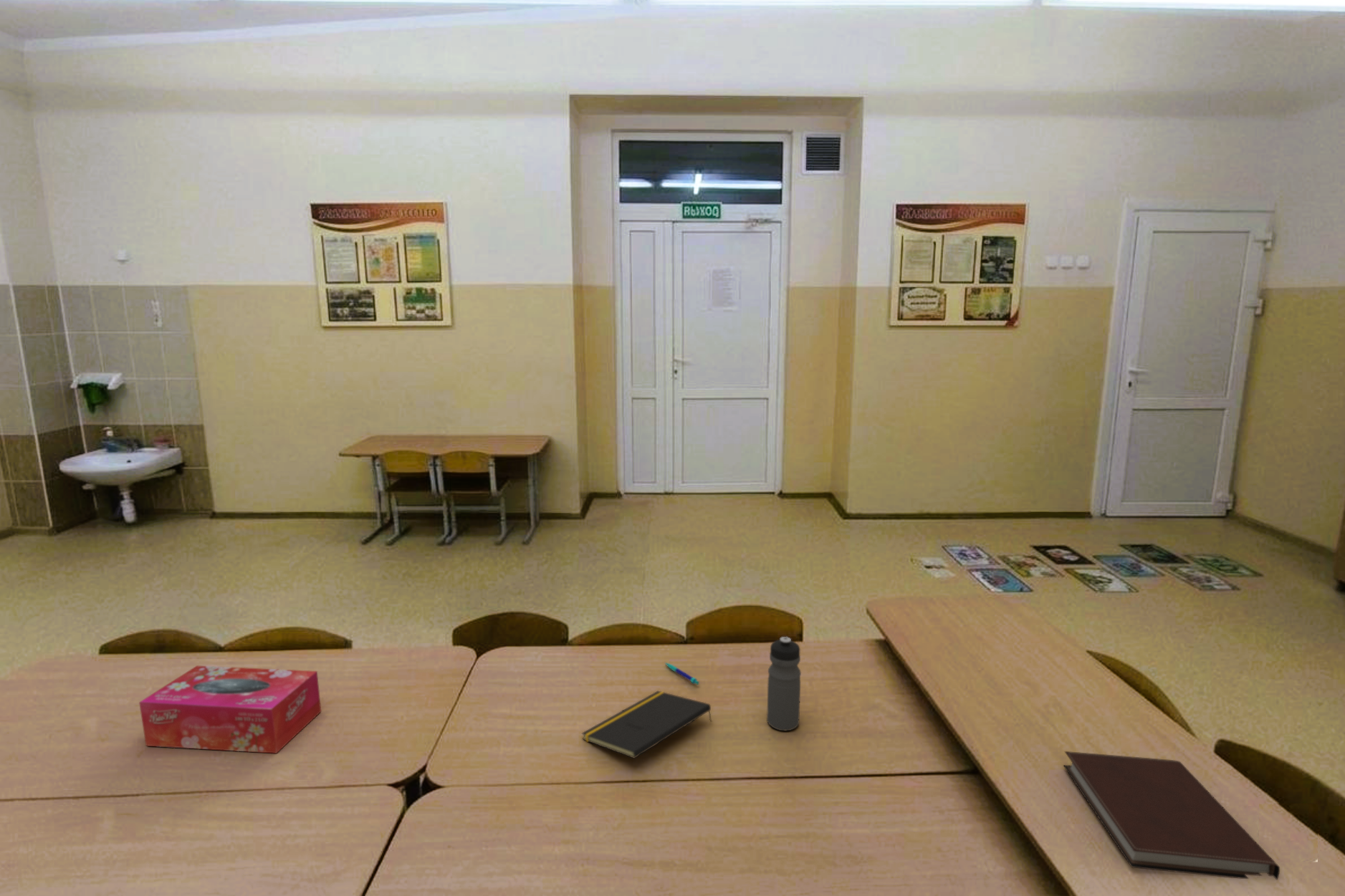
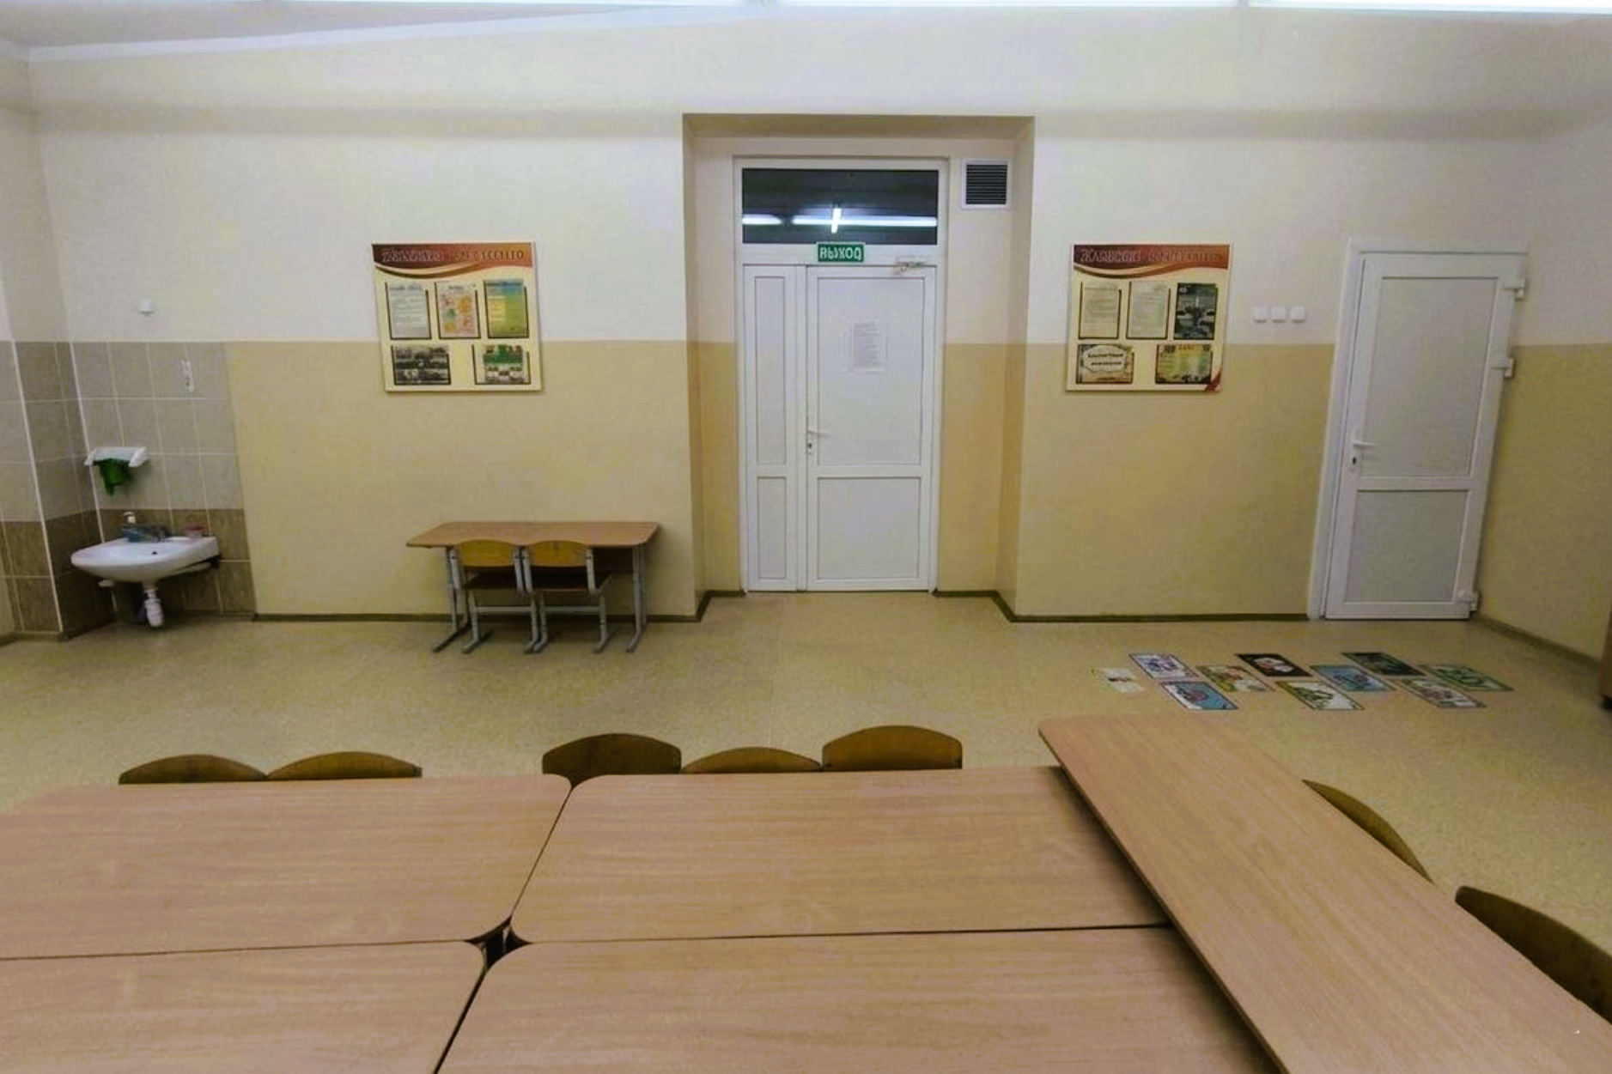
- pen (681, 672)
- water bottle (784, 680)
- tissue box (234, 707)
- notepad (647, 721)
- notebook (1159, 809)
